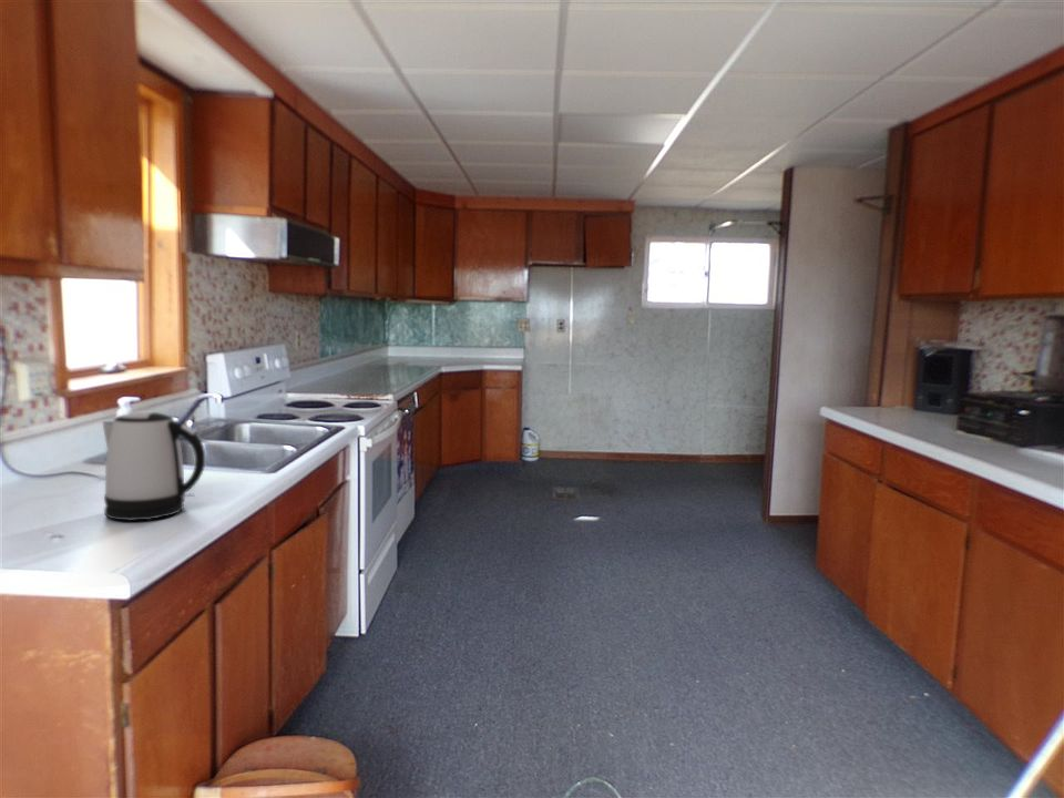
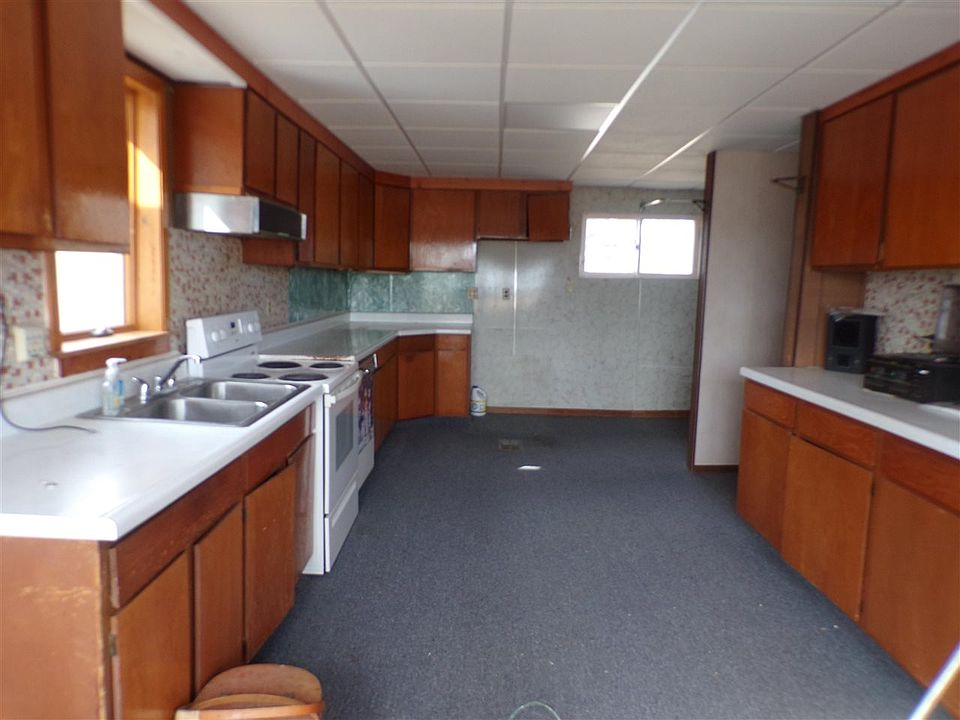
- kettle (154, 462)
